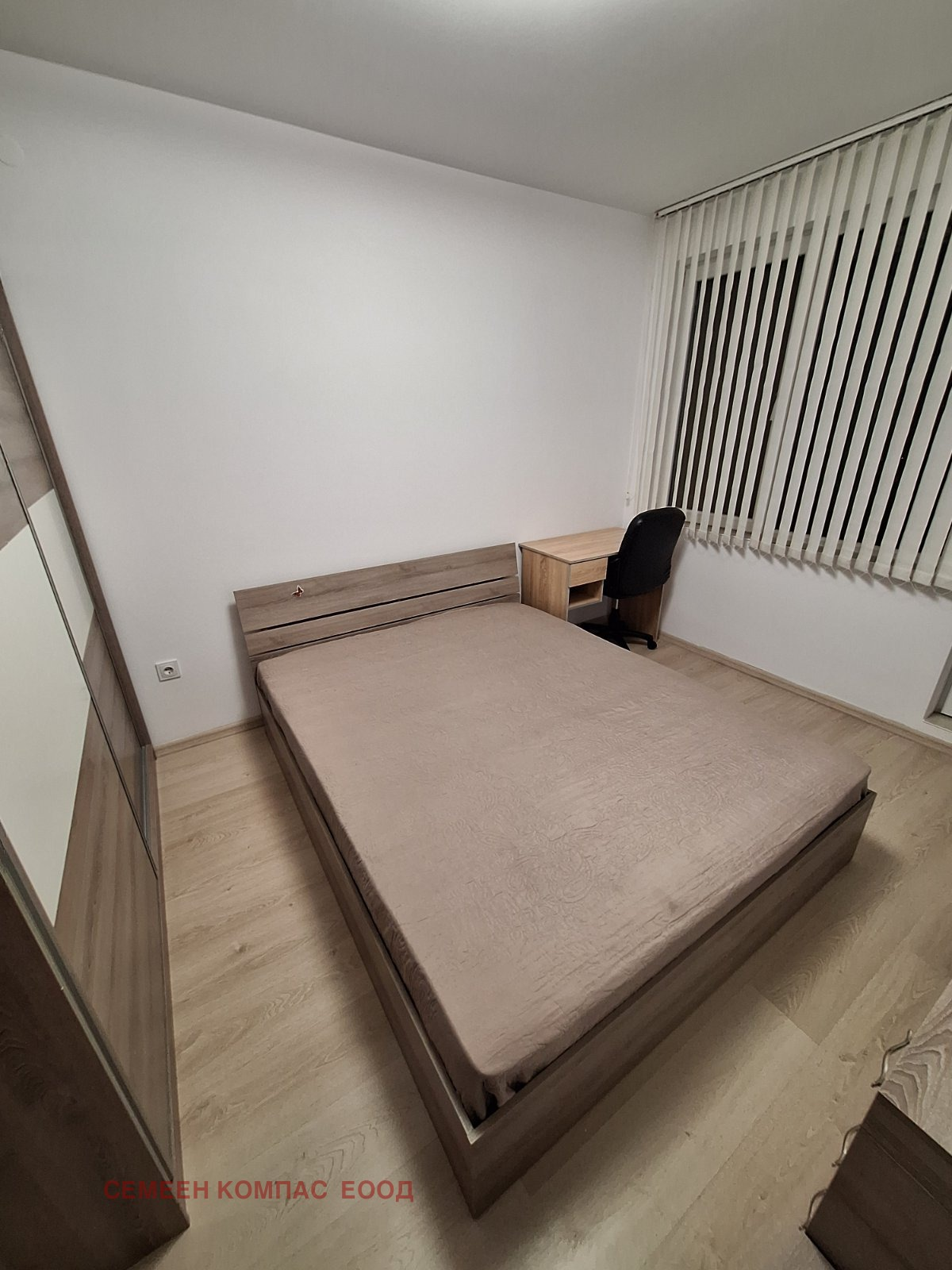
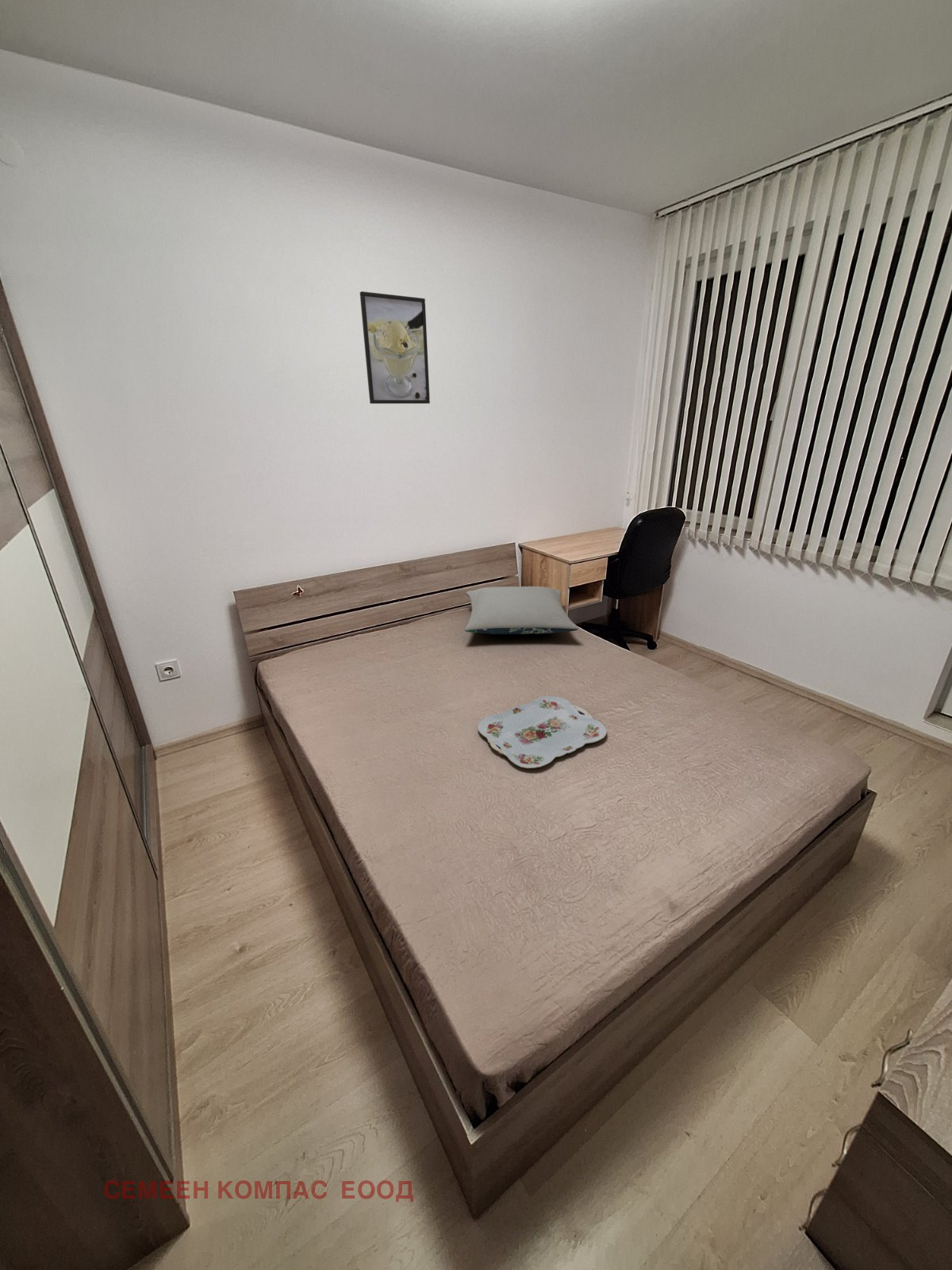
+ serving tray (541, 729)
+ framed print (397, 351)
+ pillow (516, 609)
